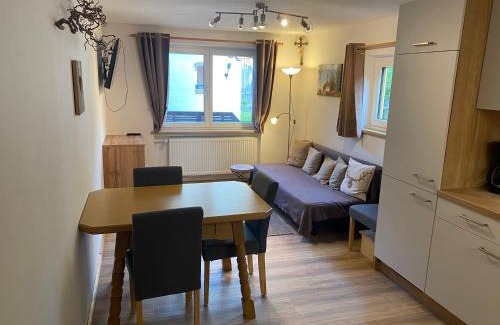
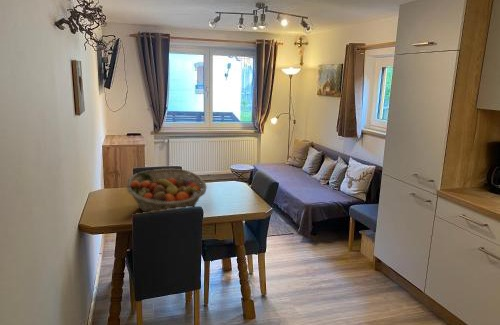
+ fruit basket (167, 190)
